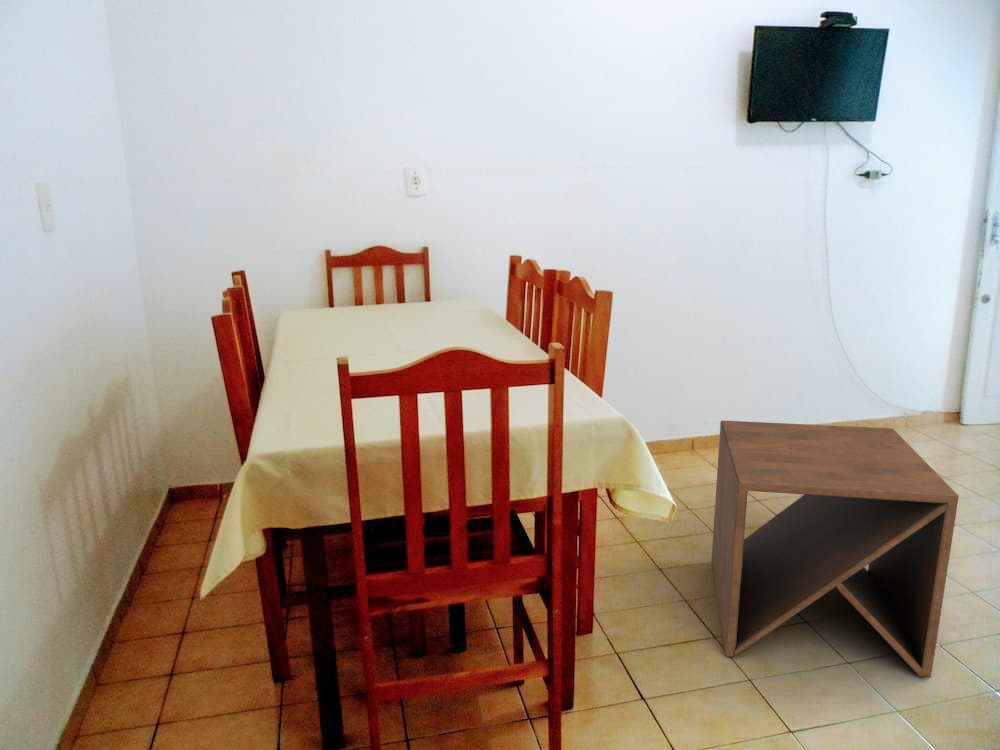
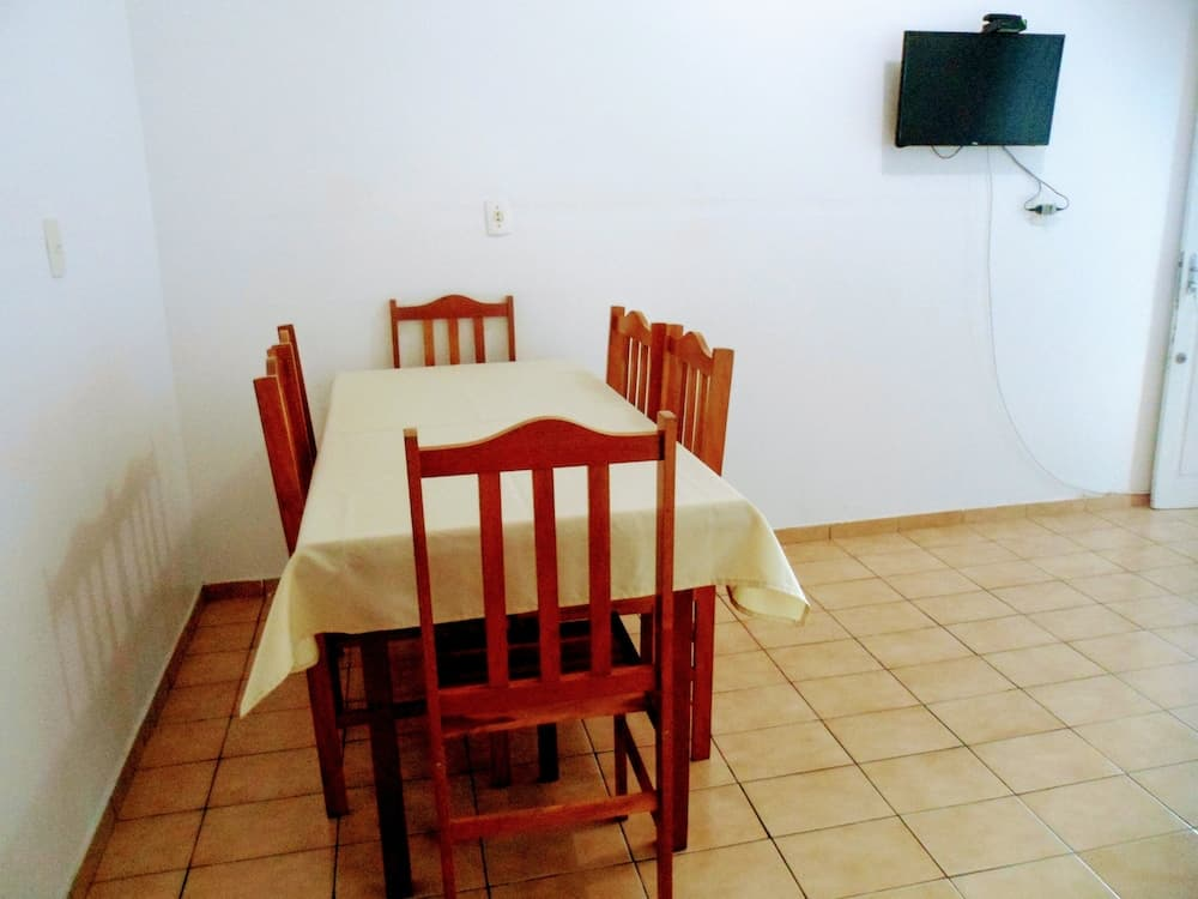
- side table (814, 535)
